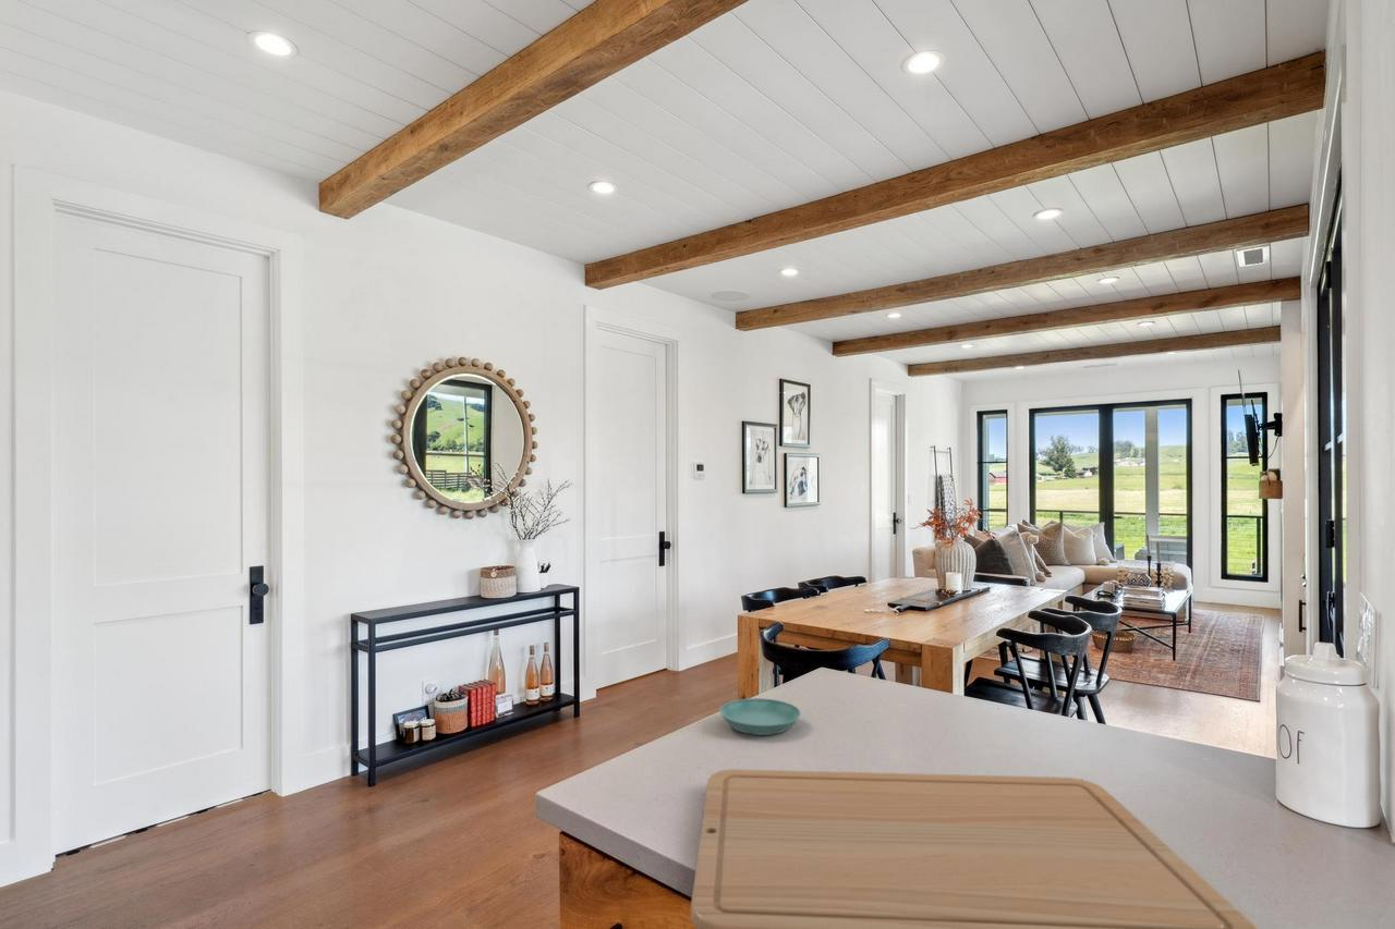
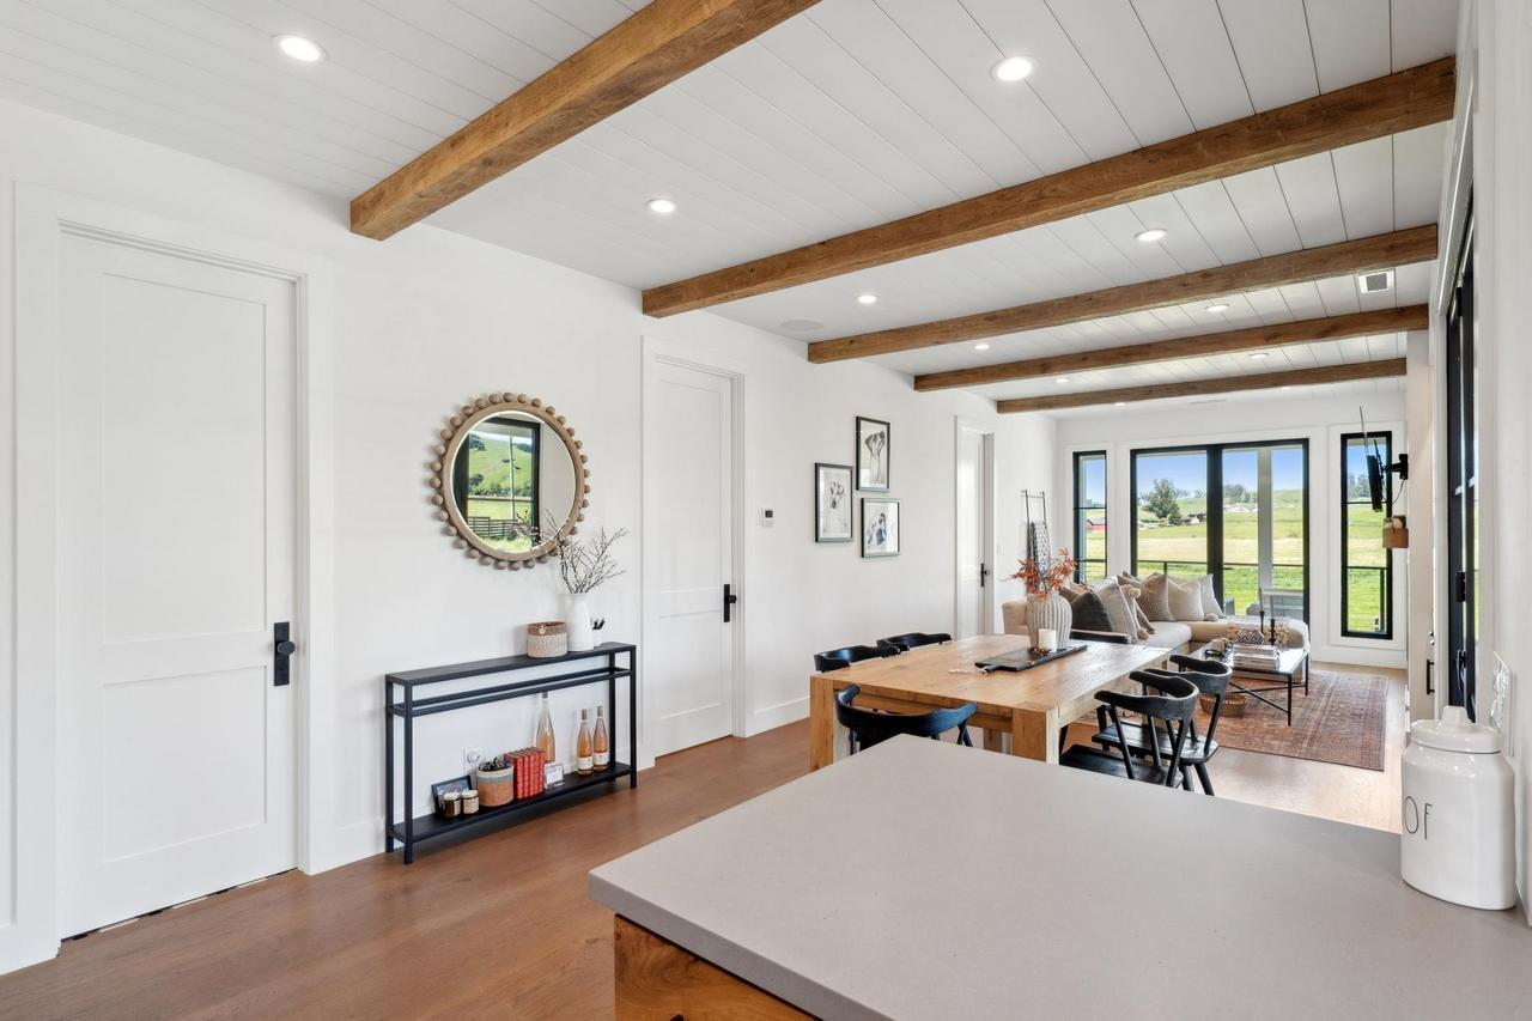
- chopping board (929, 843)
- saucer (760, 718)
